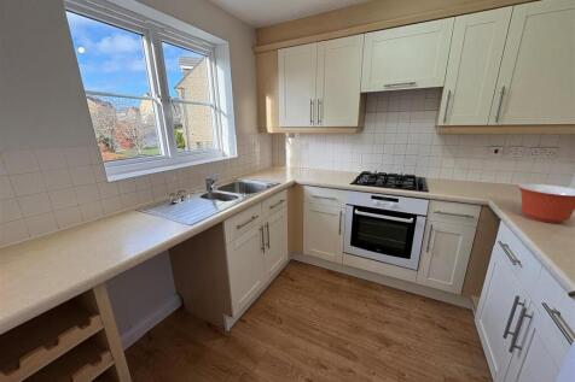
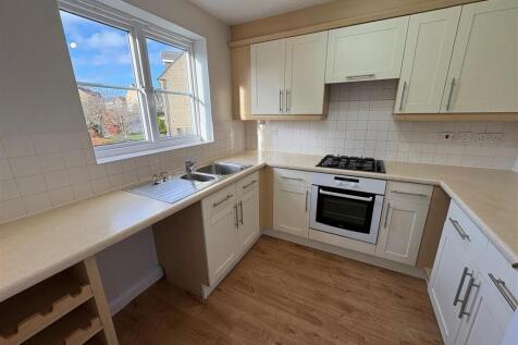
- mixing bowl (546, 204)
